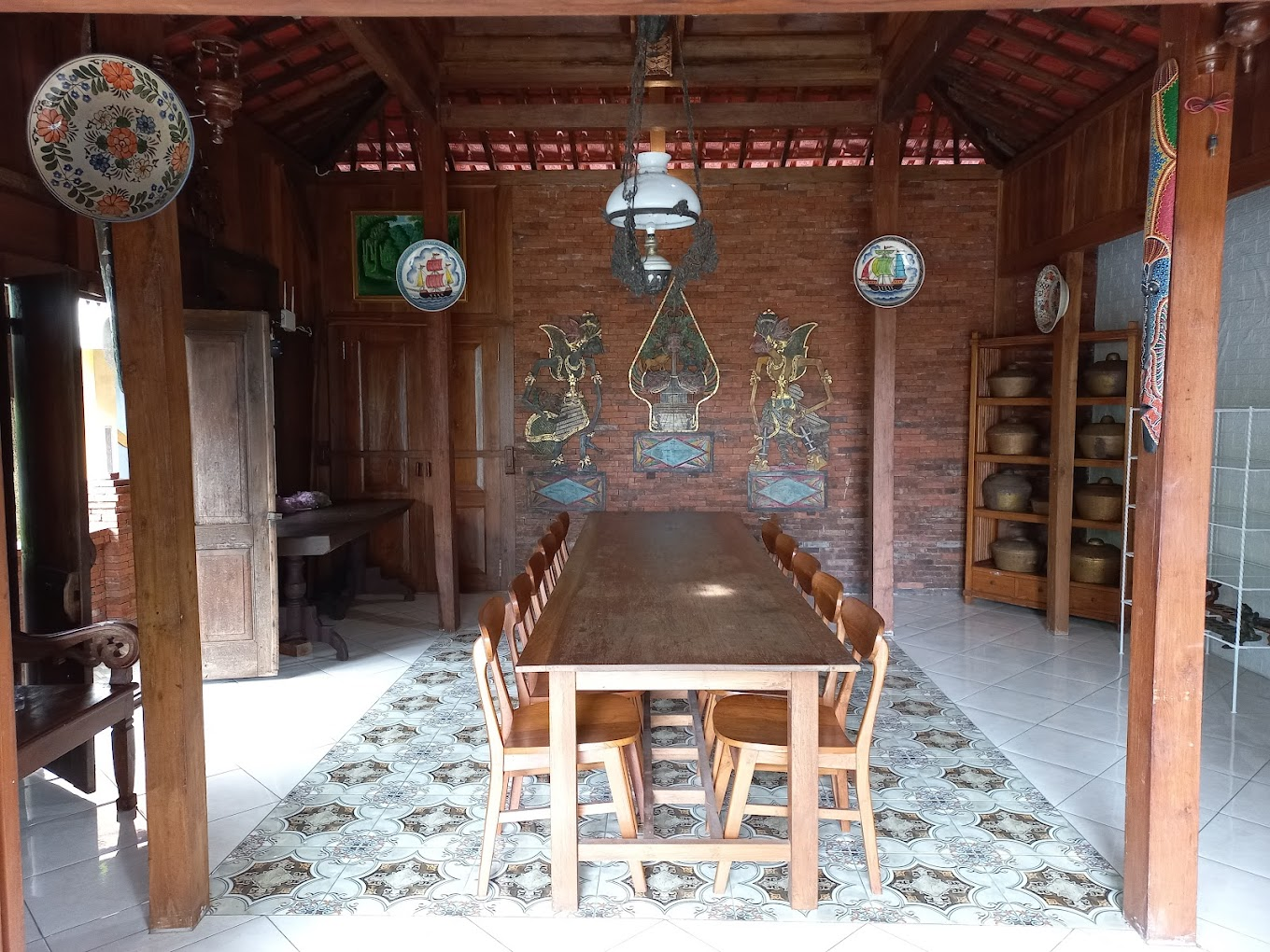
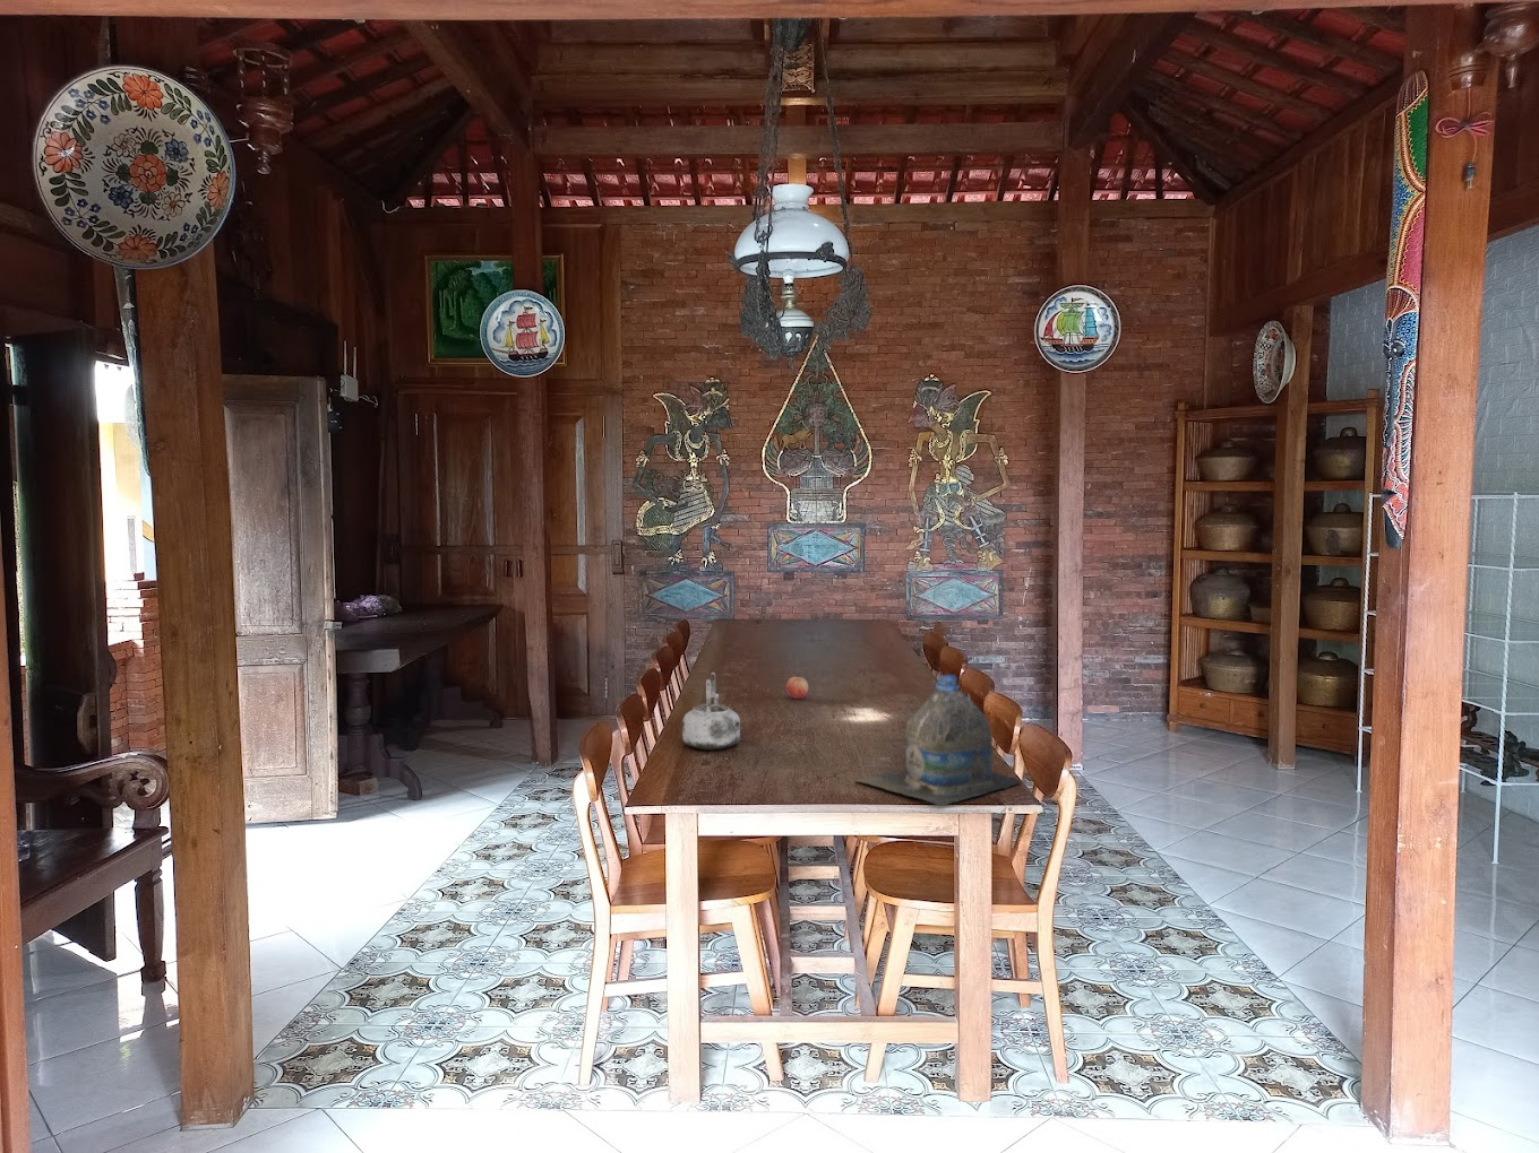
+ fruit (796, 687)
+ kettle (711, 709)
+ water jug (938, 728)
